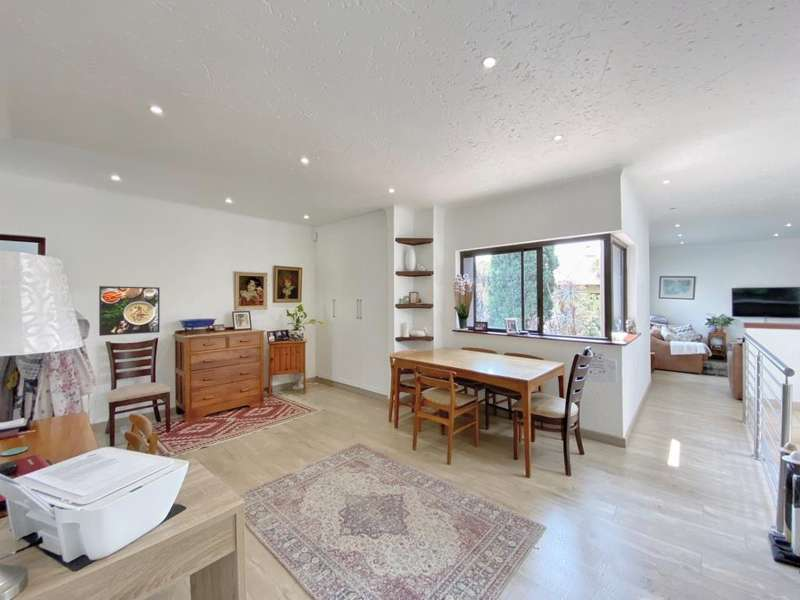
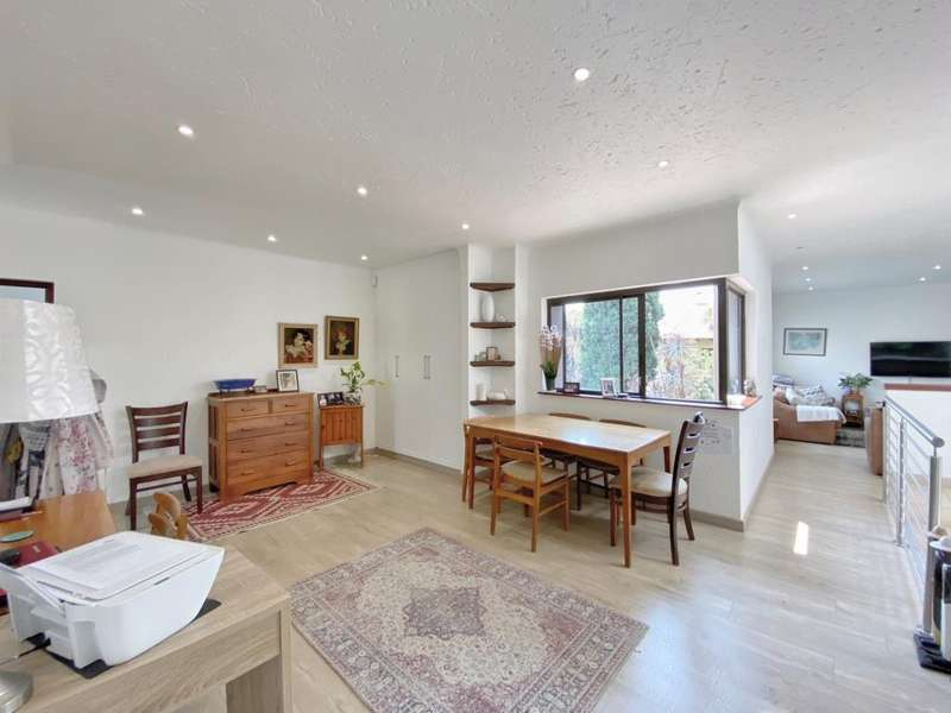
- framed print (130, 310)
